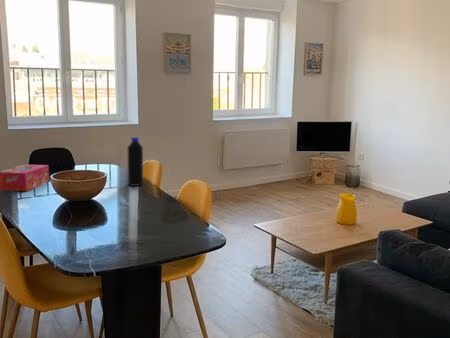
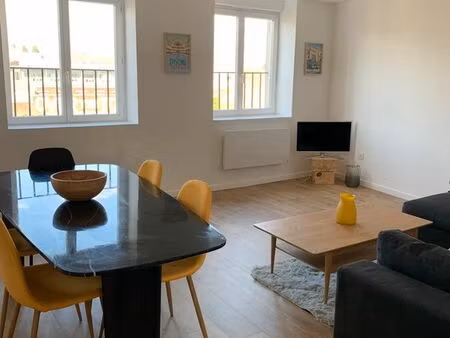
- tissue box (25, 177)
- bottle (135, 160)
